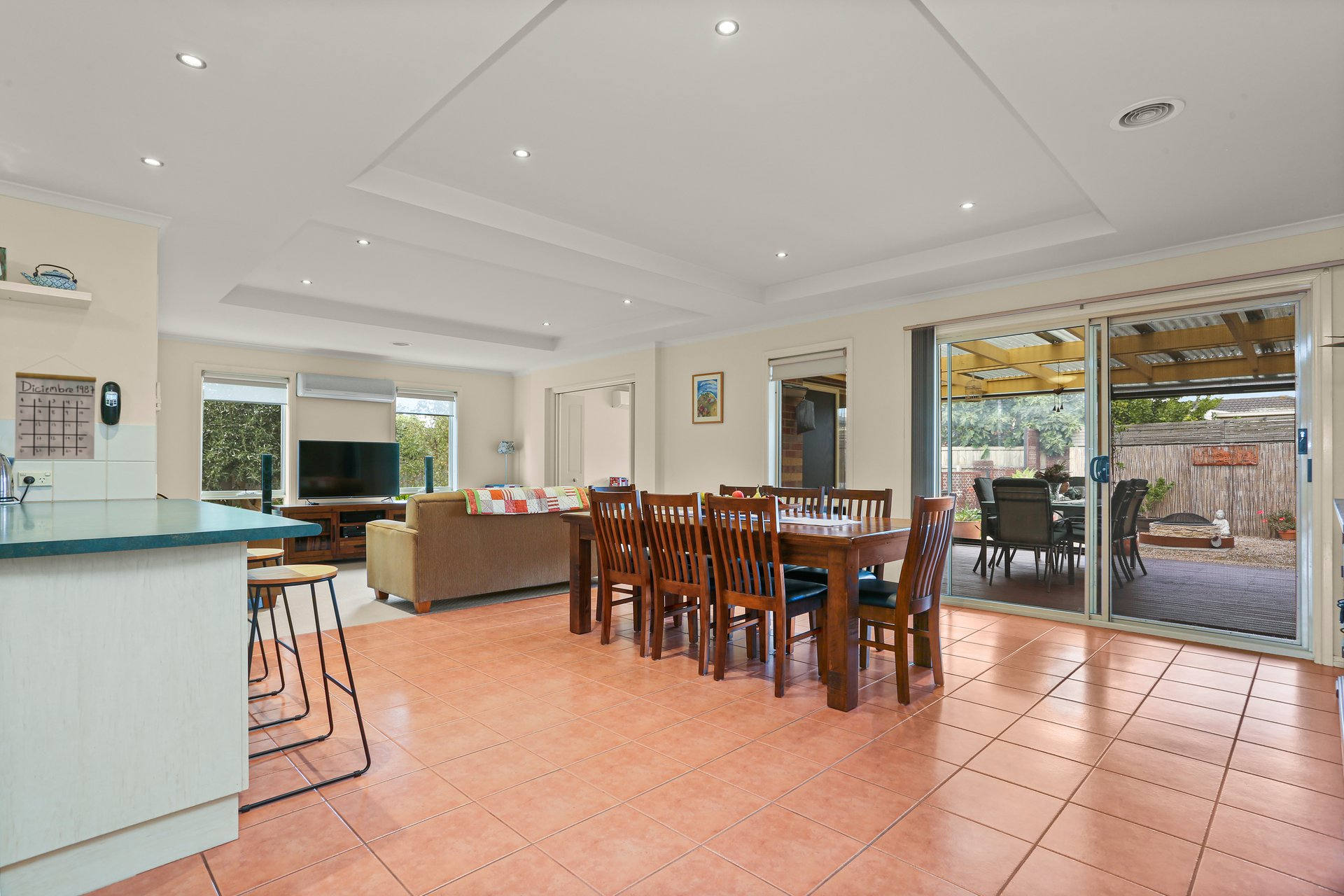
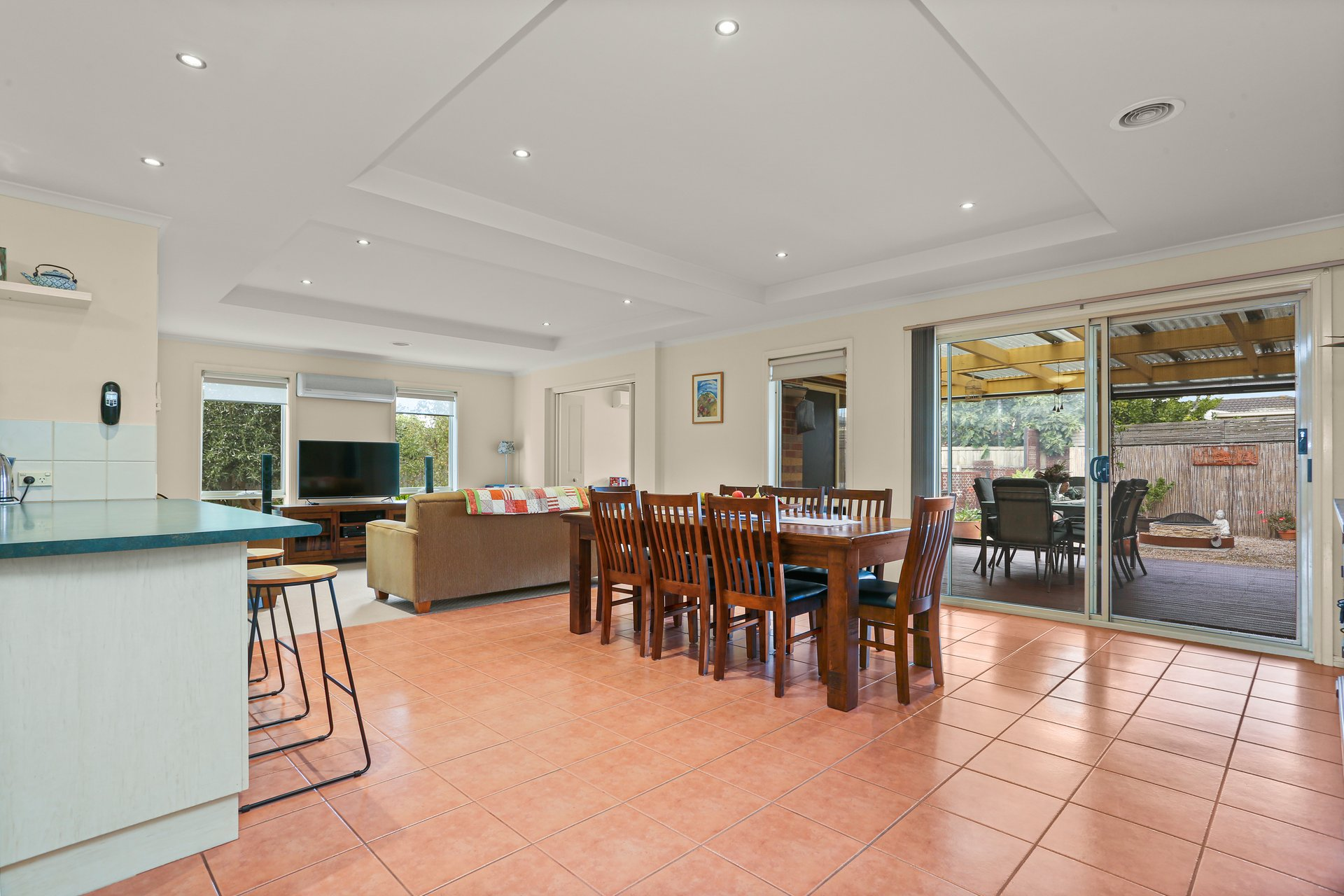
- calendar (56, 407)
